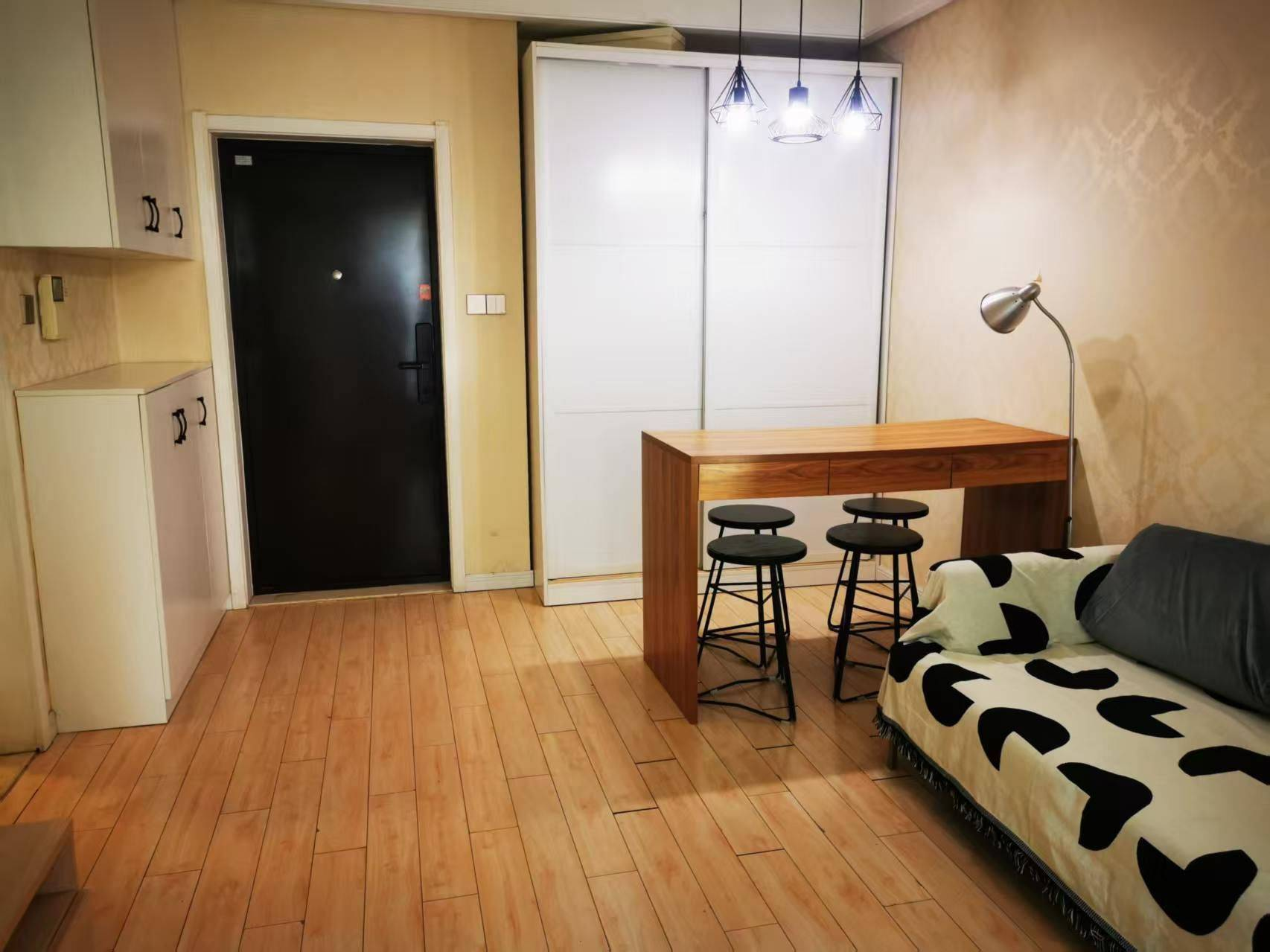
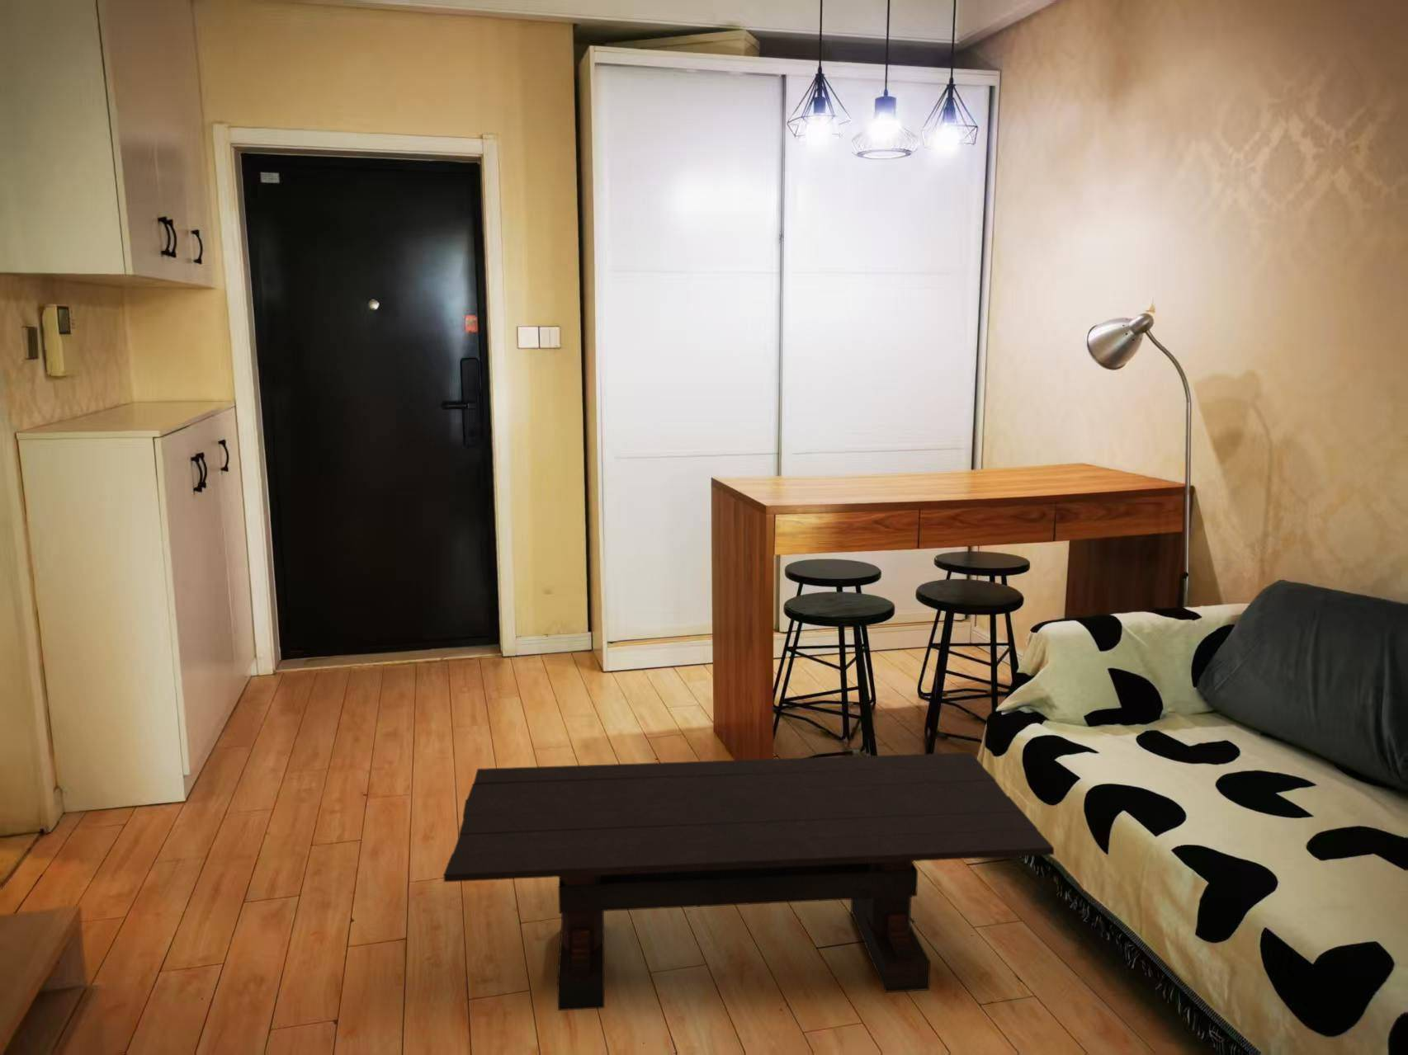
+ coffee table (741, 882)
